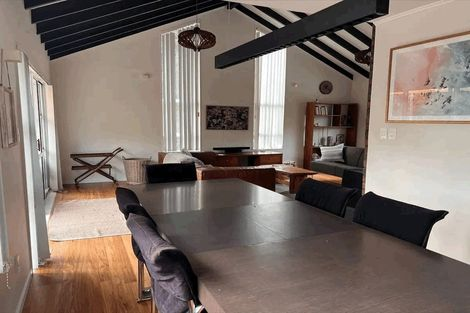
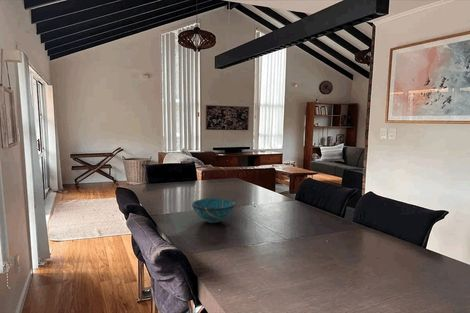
+ decorative bowl (213, 211)
